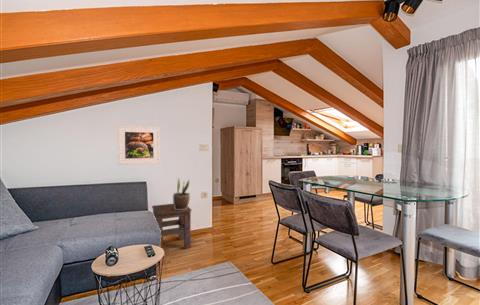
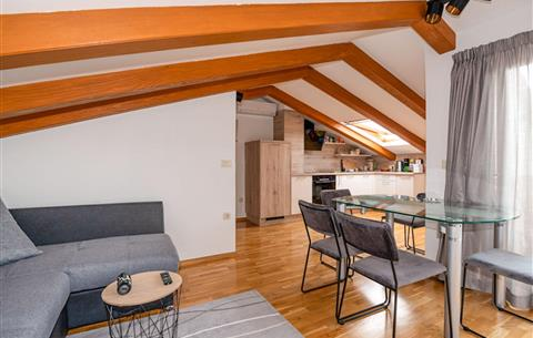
- side table (171, 225)
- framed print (139, 145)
- potted plant (181, 193)
